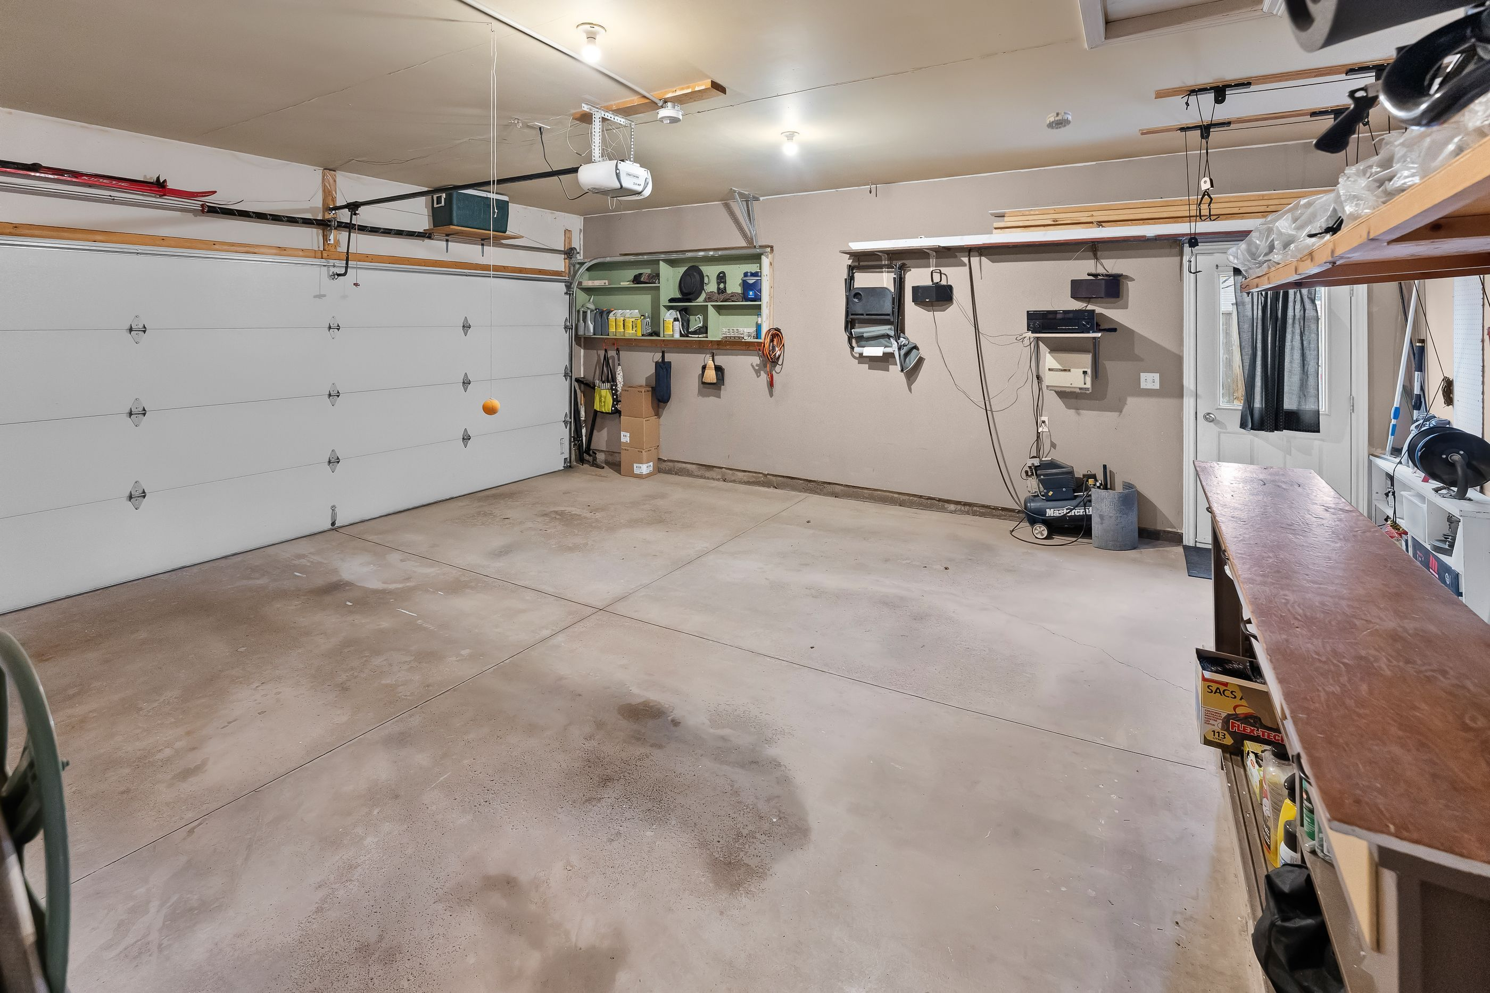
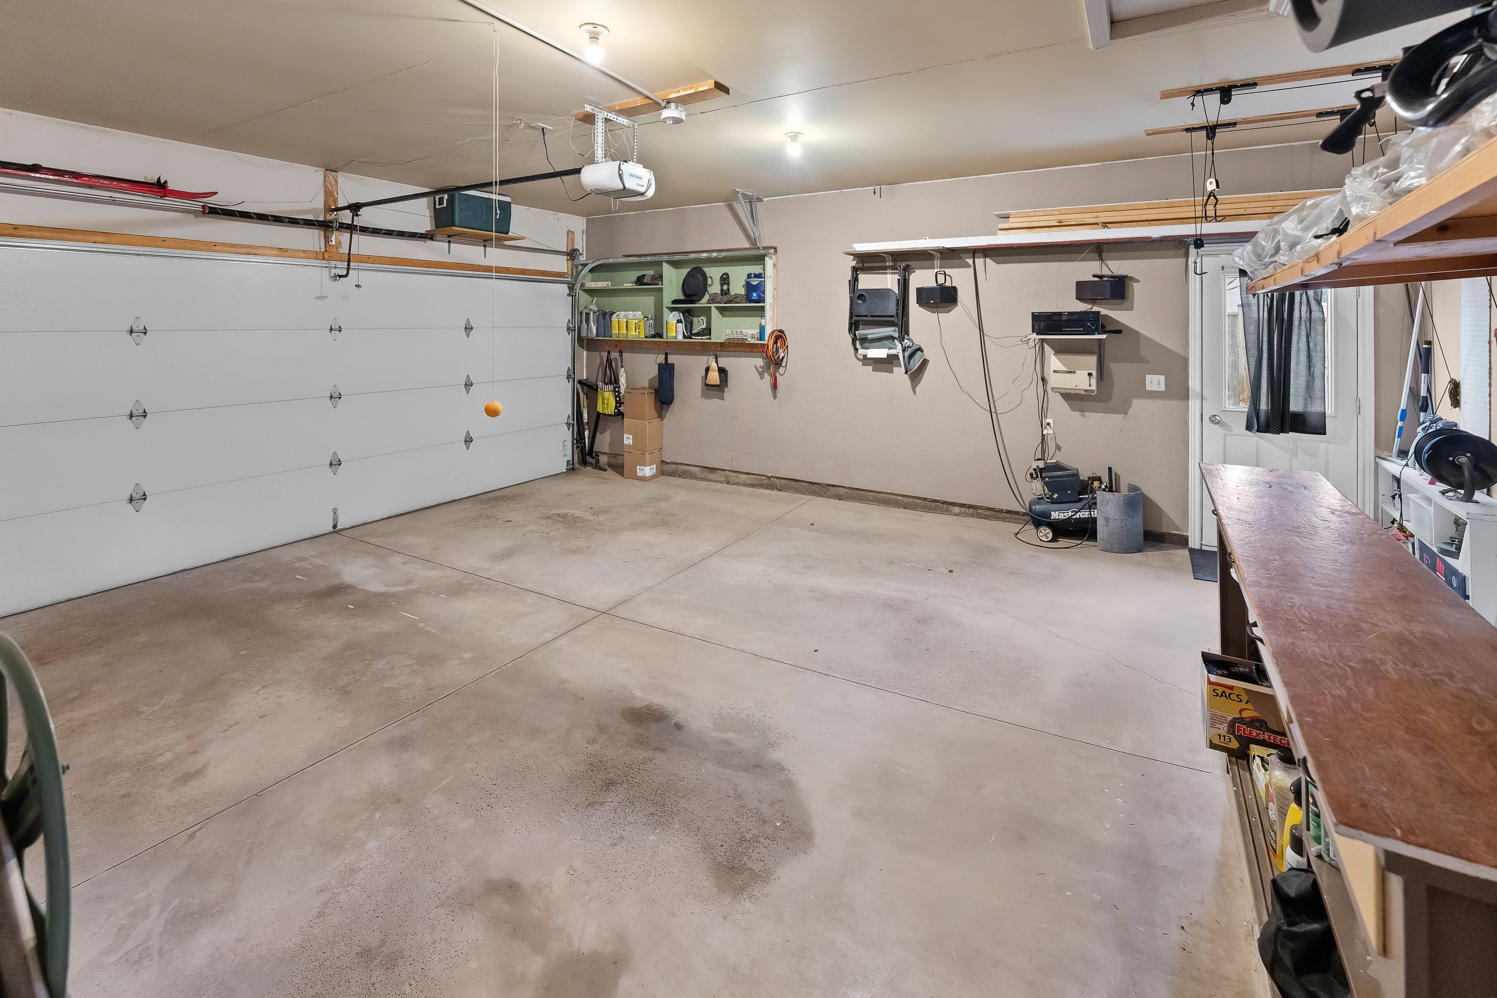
- smoke detector (1059, 120)
